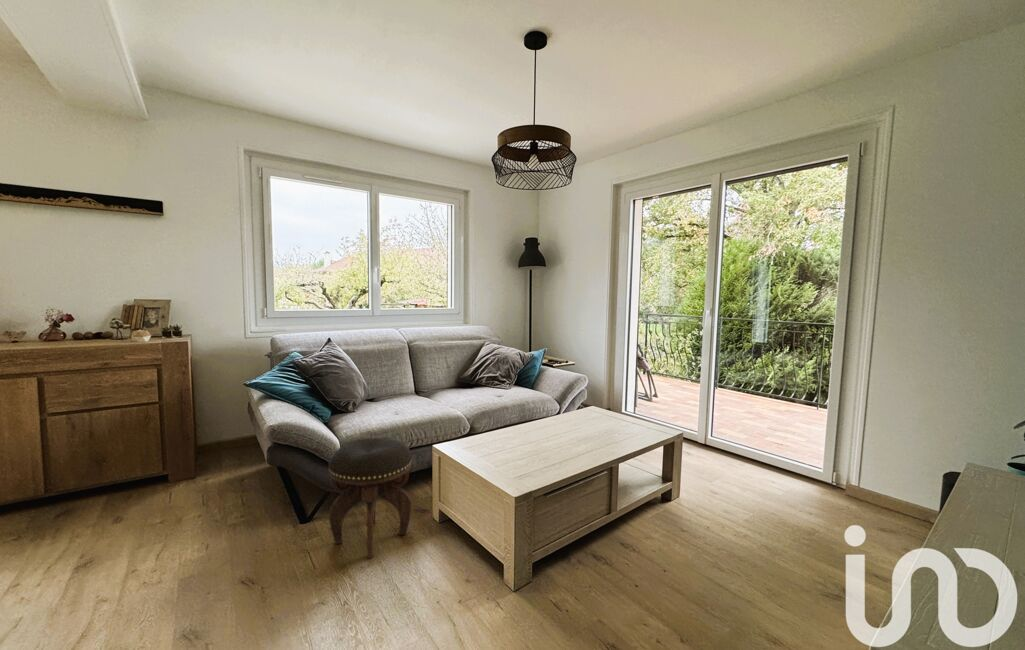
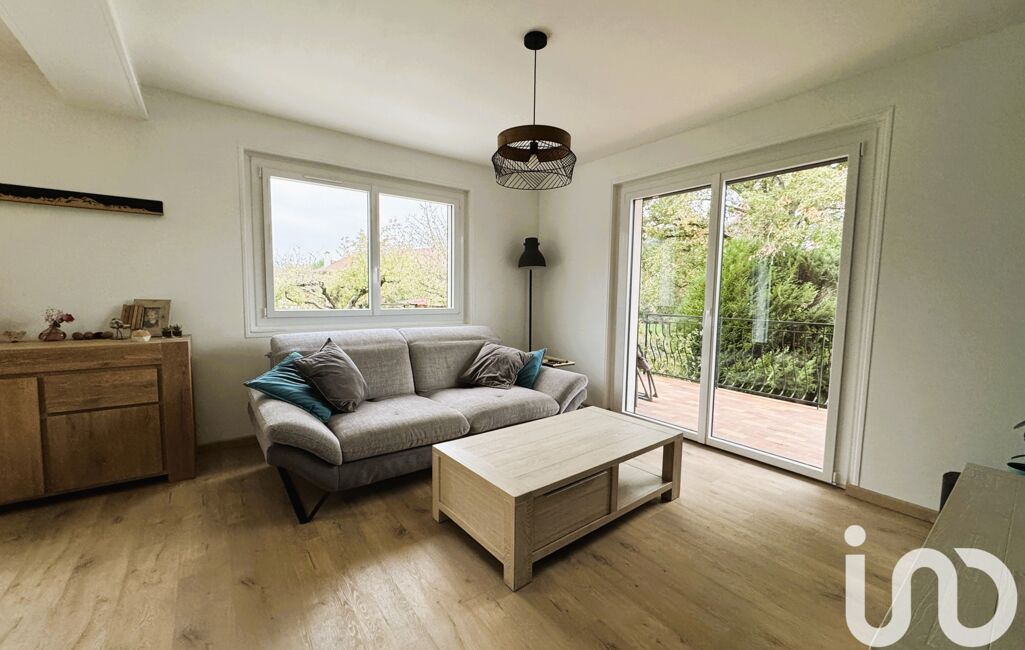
- footstool (371, 491)
